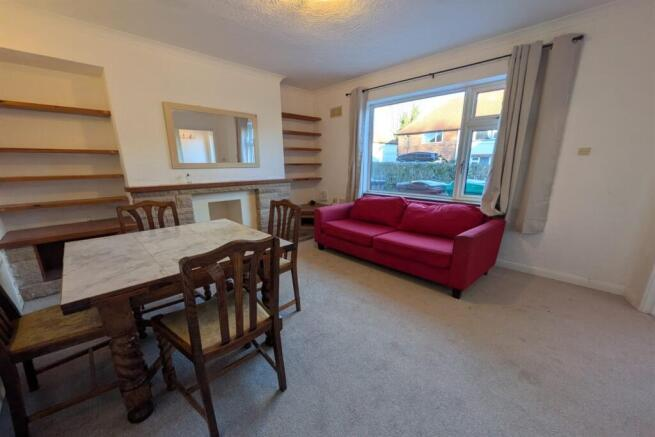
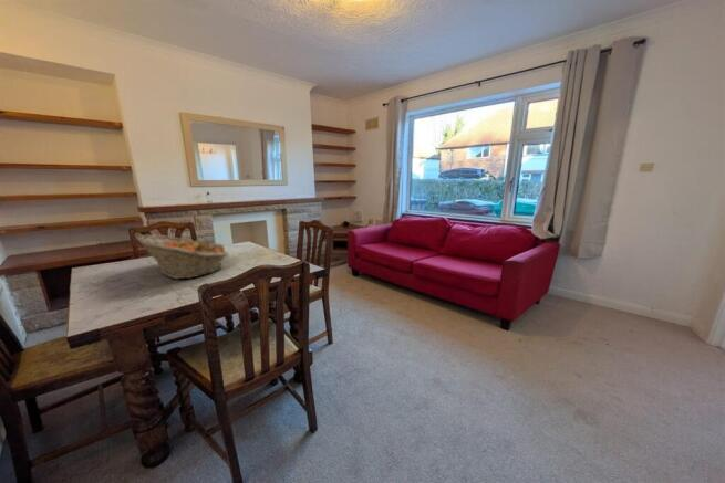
+ fruit basket (186, 252)
